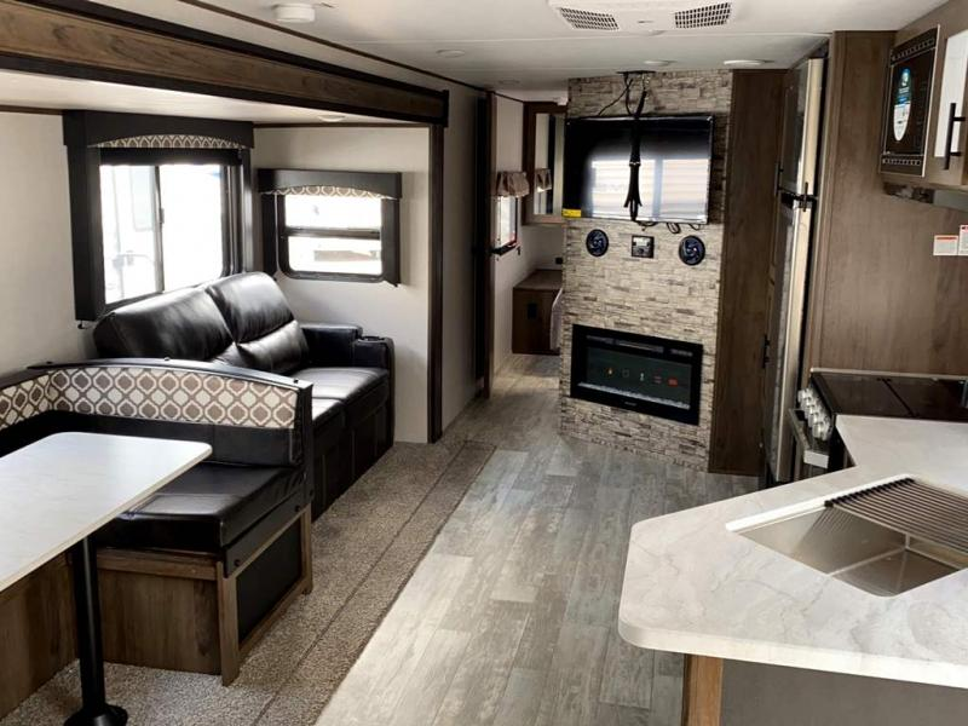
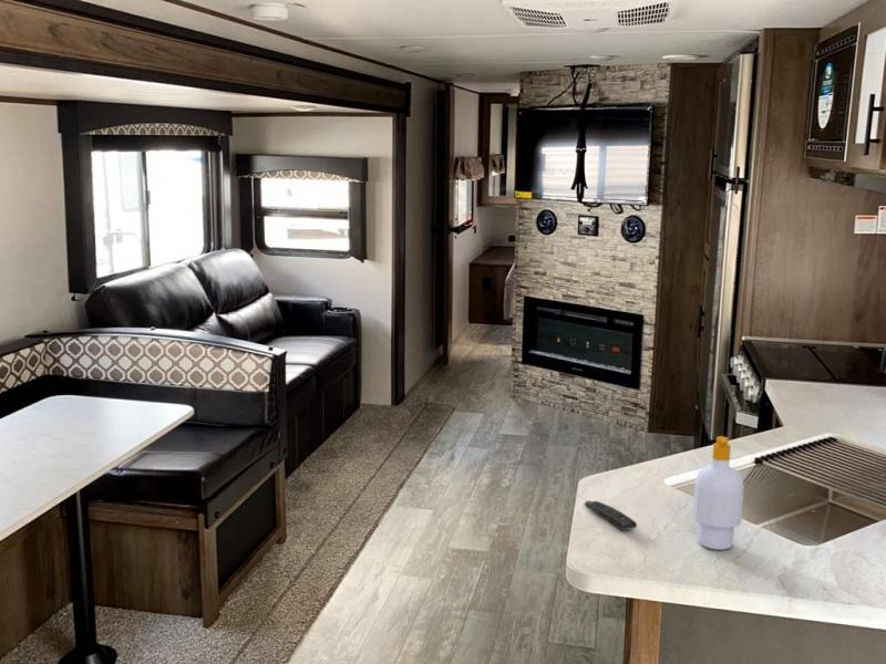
+ remote control (607, 512)
+ soap bottle (718, 491)
